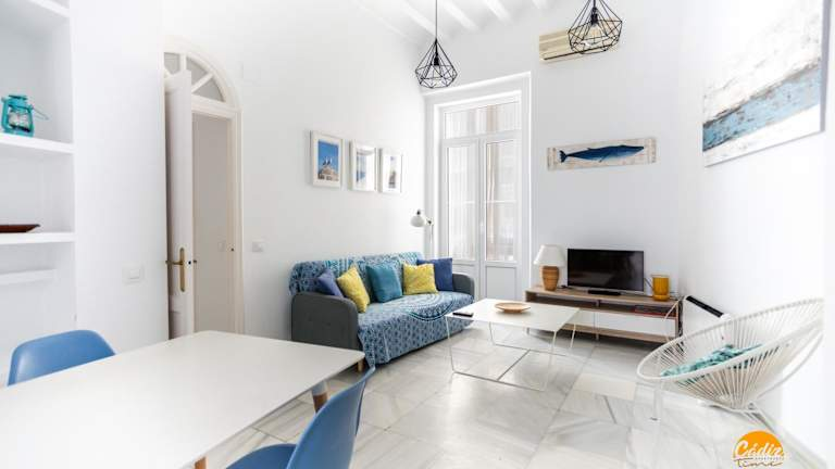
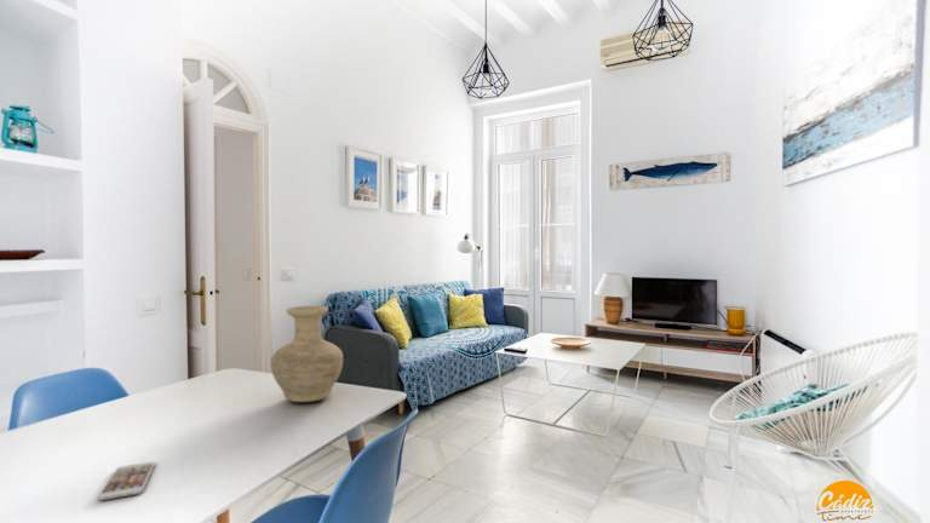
+ vase (308, 352)
+ smartphone (128, 479)
